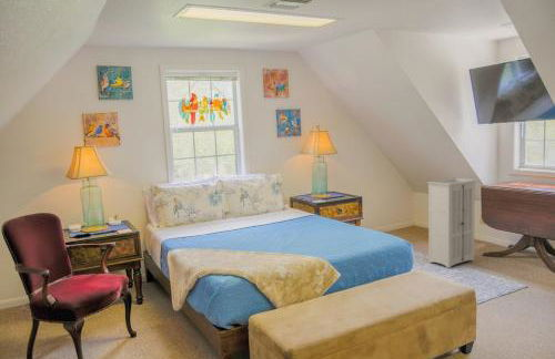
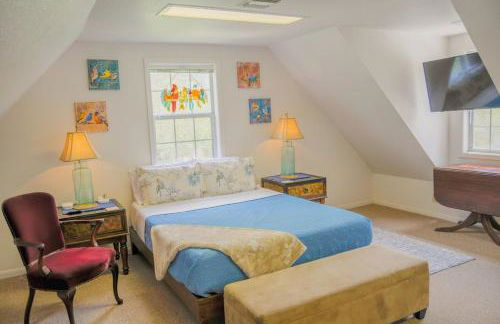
- storage cabinet (452, 220)
